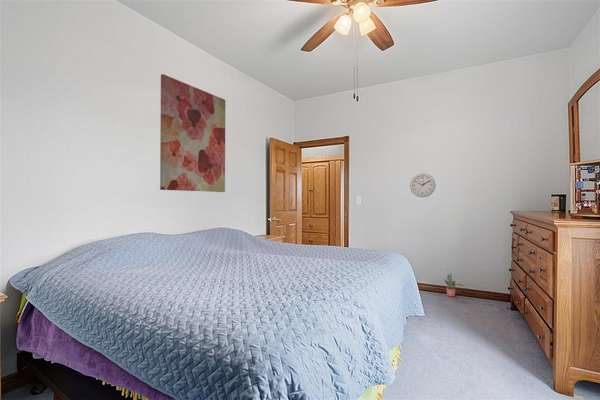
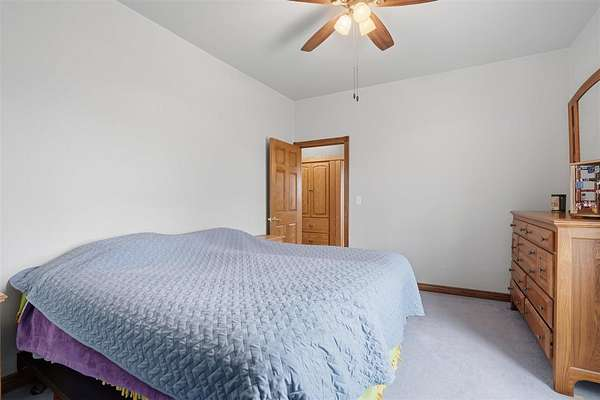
- wall clock (422, 185)
- potted plant (453, 285)
- wall art (196, 139)
